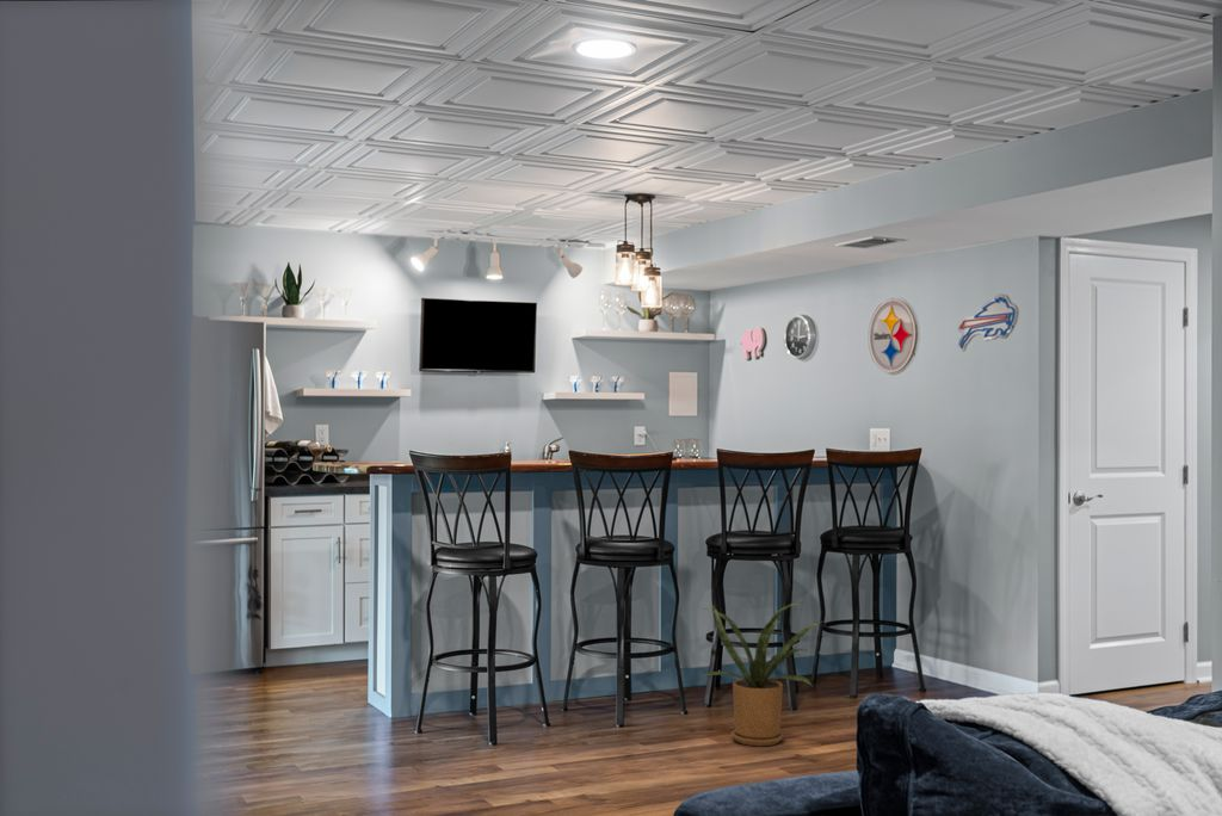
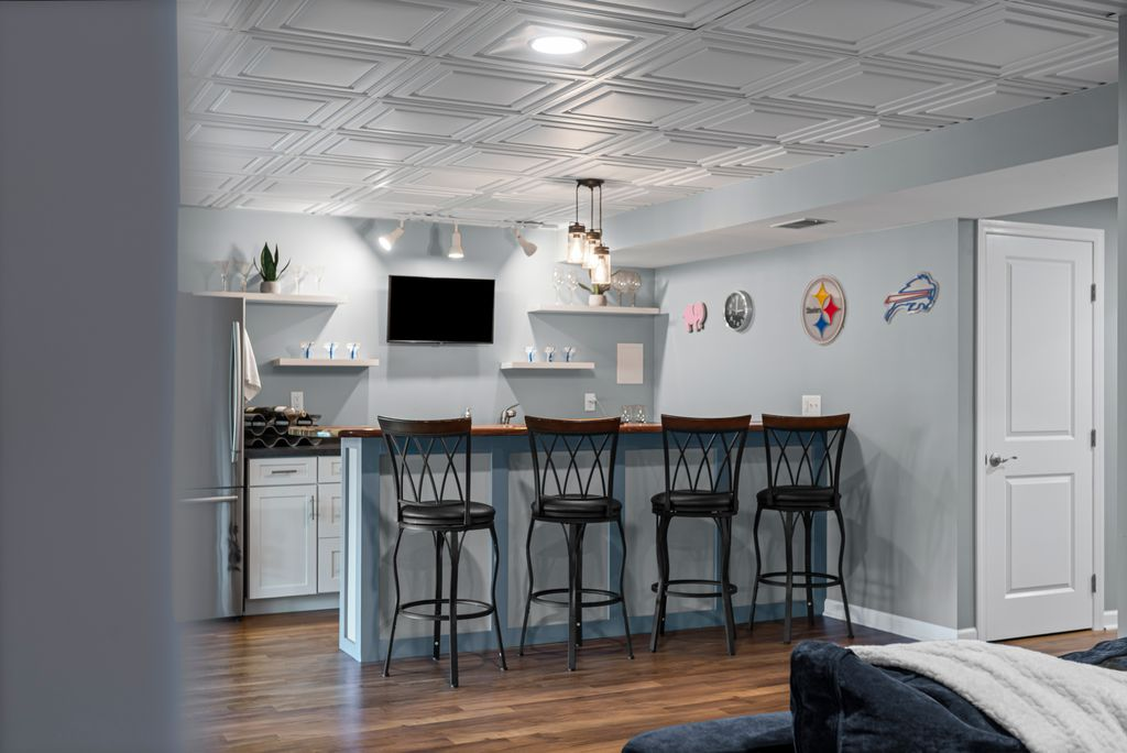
- house plant (761, 667)
